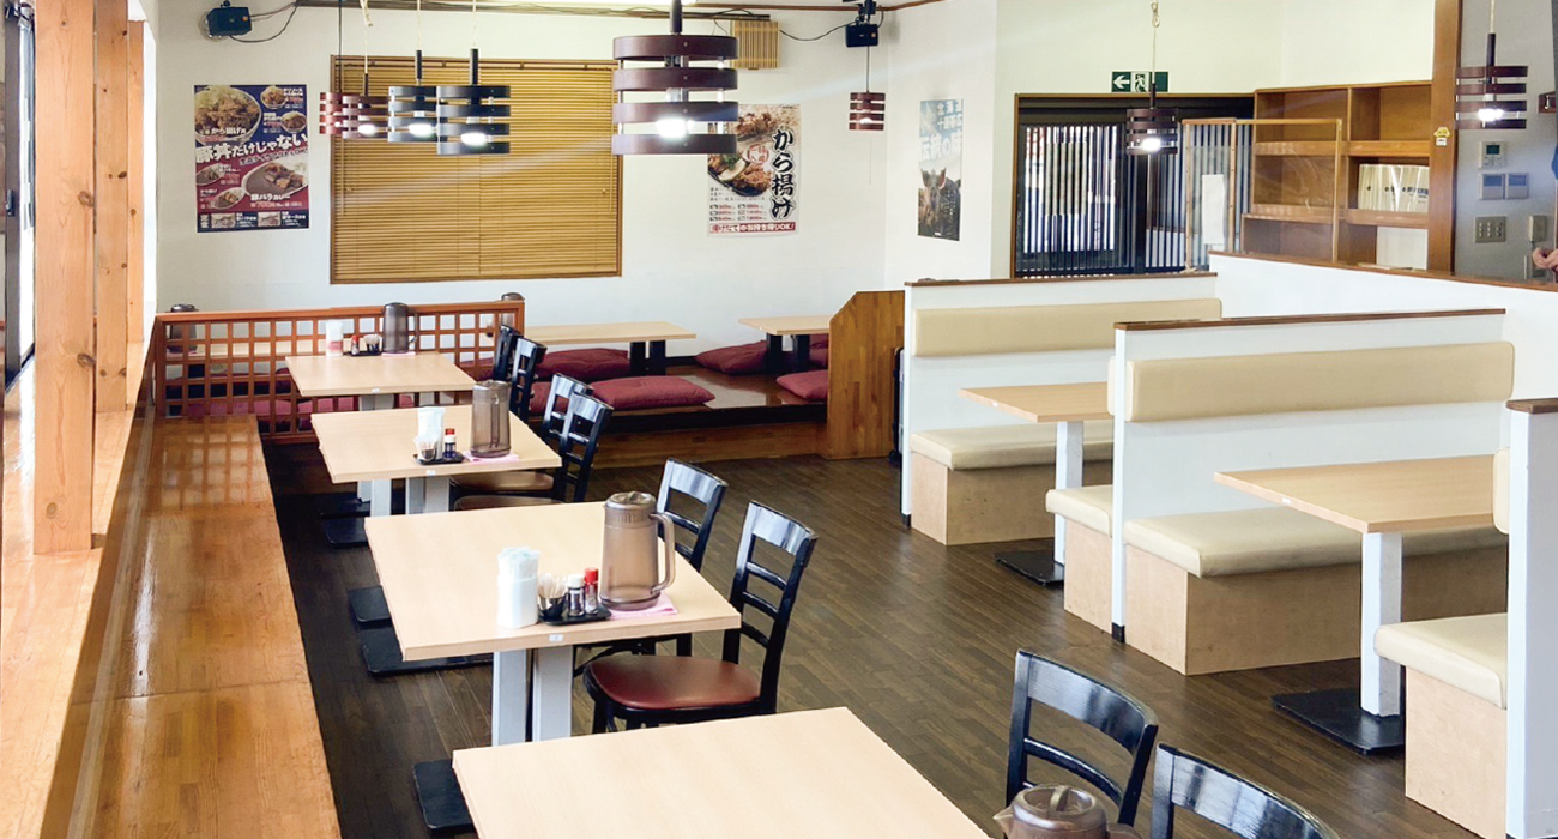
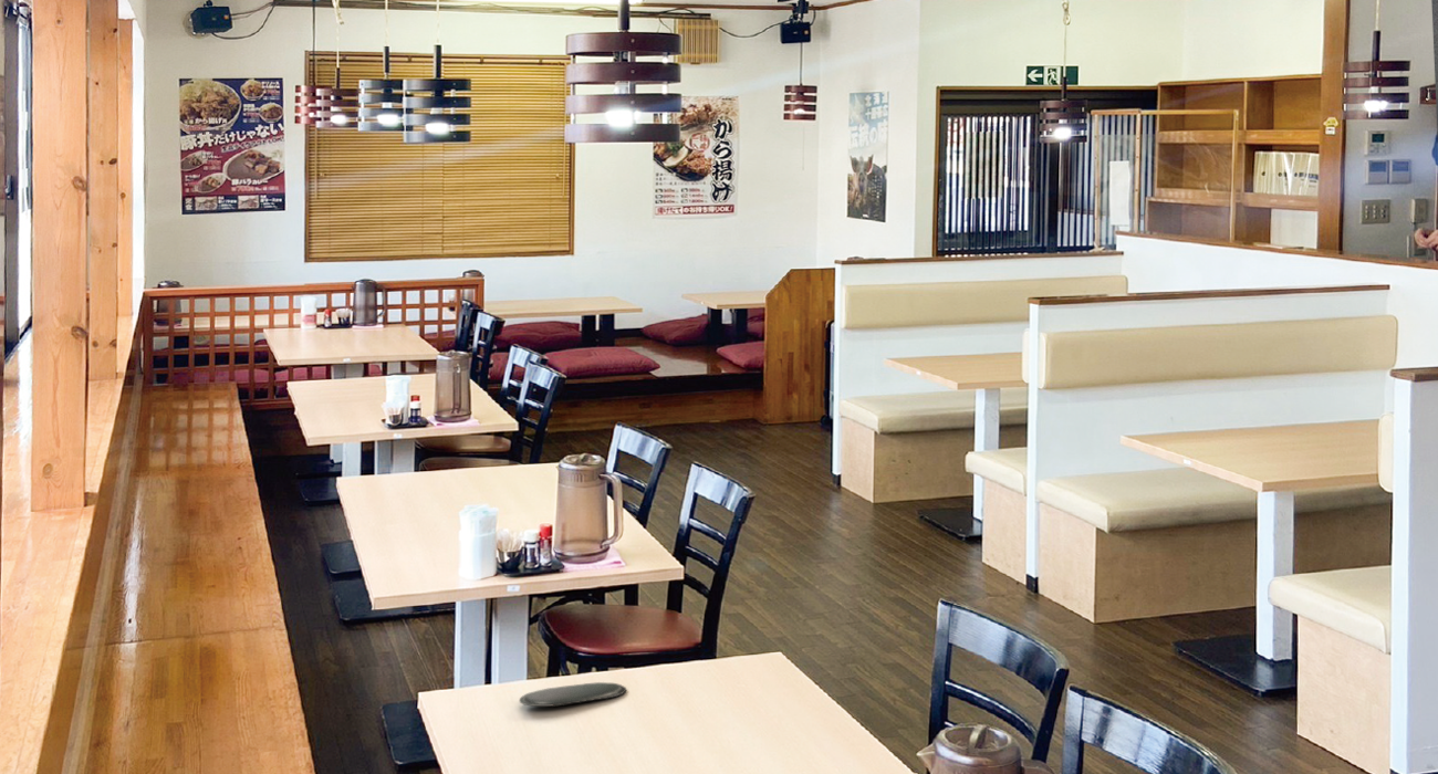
+ oval tray (573, 693)
